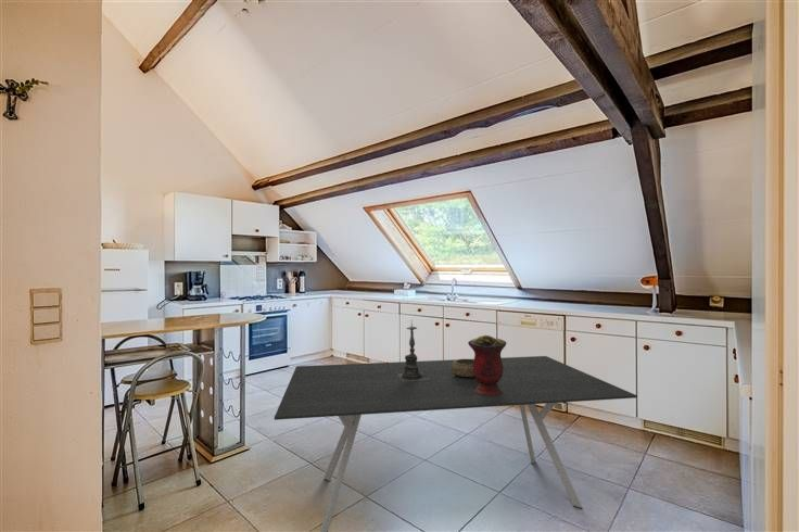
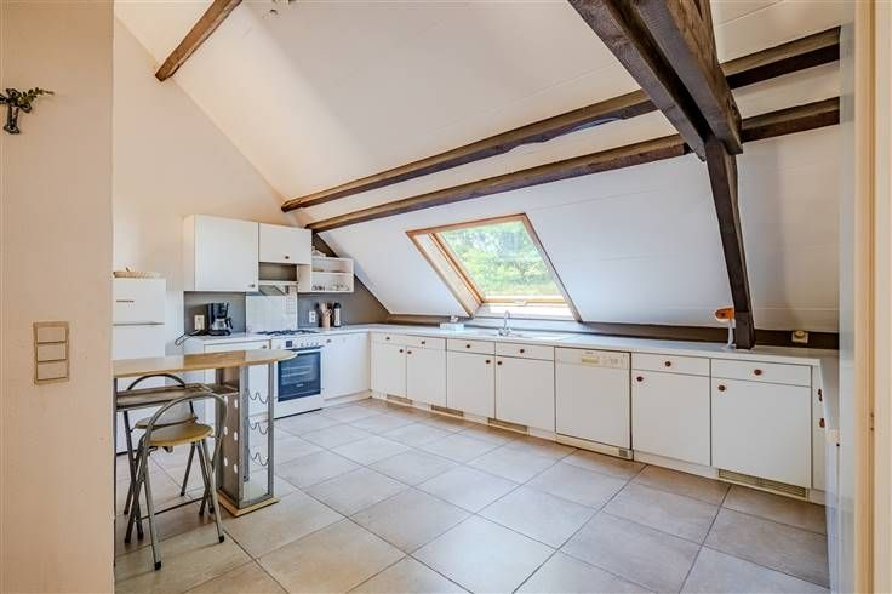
- candle holder (413, 347)
- decorative bowl (467, 367)
- vase (486, 363)
- dining table (437, 409)
